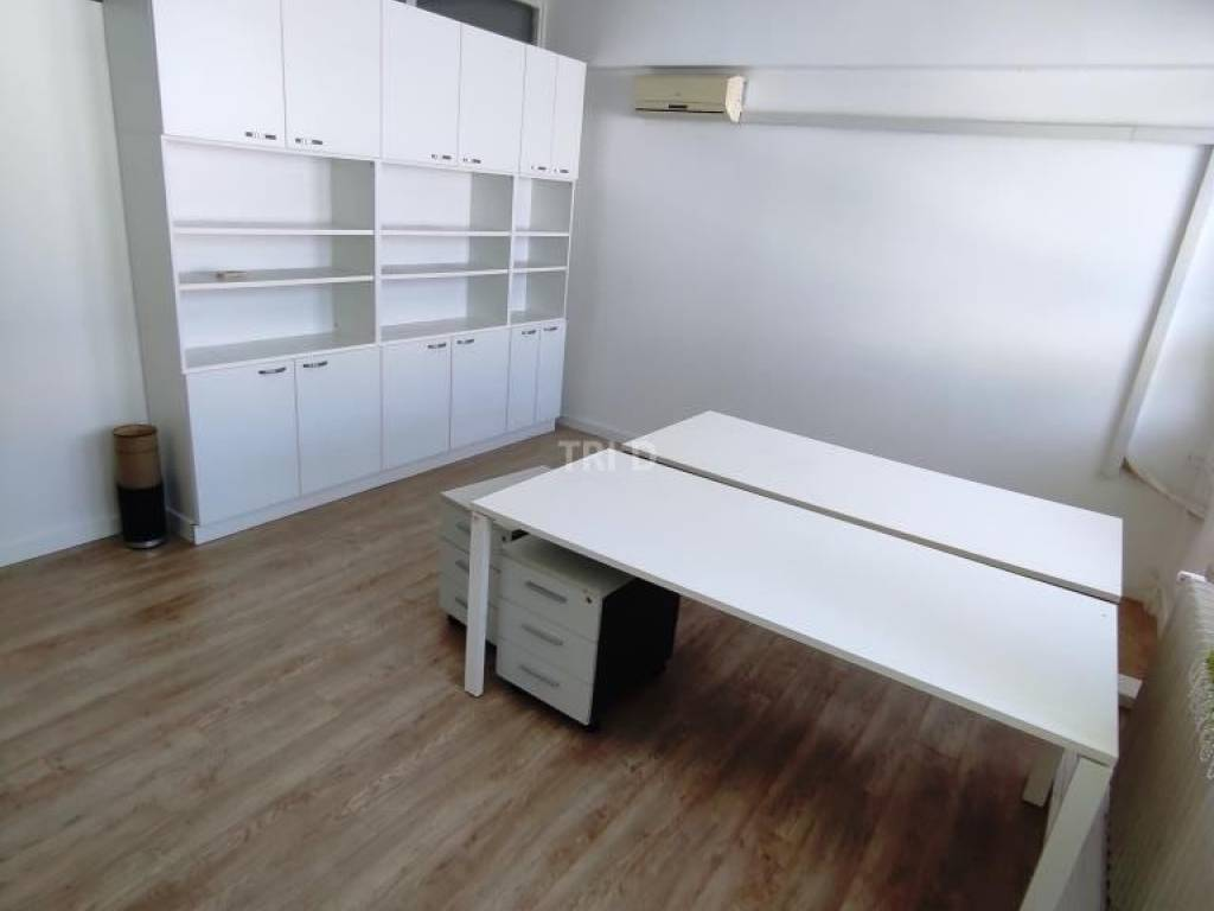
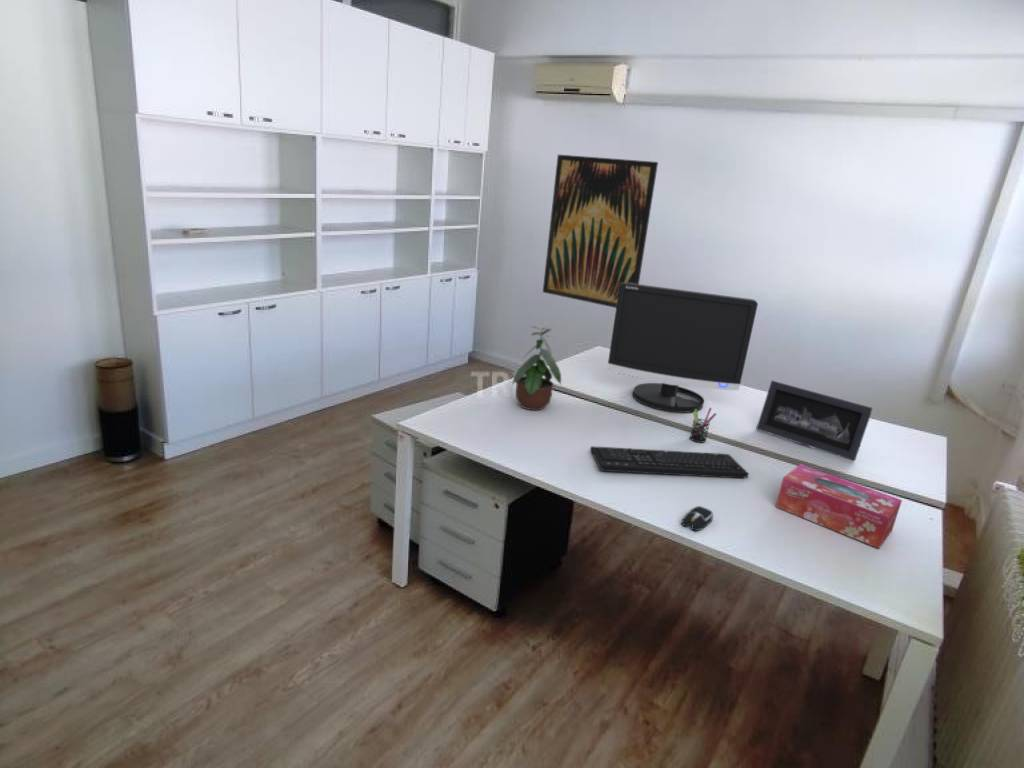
+ keyboard (667, 460)
+ computer mouse (698, 516)
+ pen holder (700, 423)
+ wall art (595, 232)
+ tissue box (837, 503)
+ potted plant (539, 365)
+ picture frame (812, 418)
+ monitor (677, 346)
